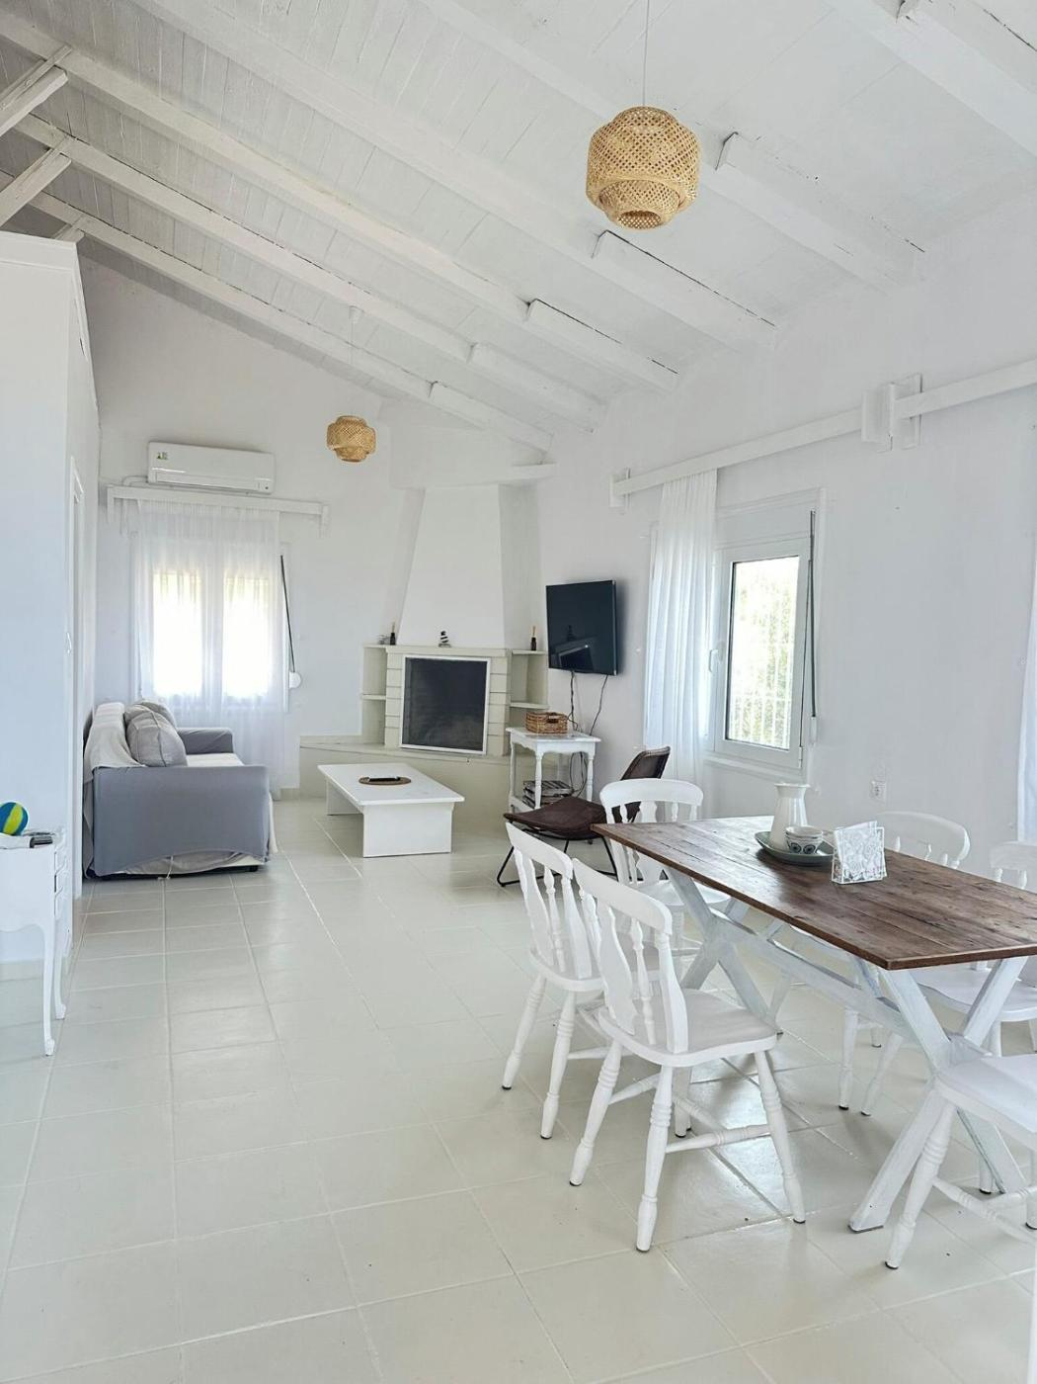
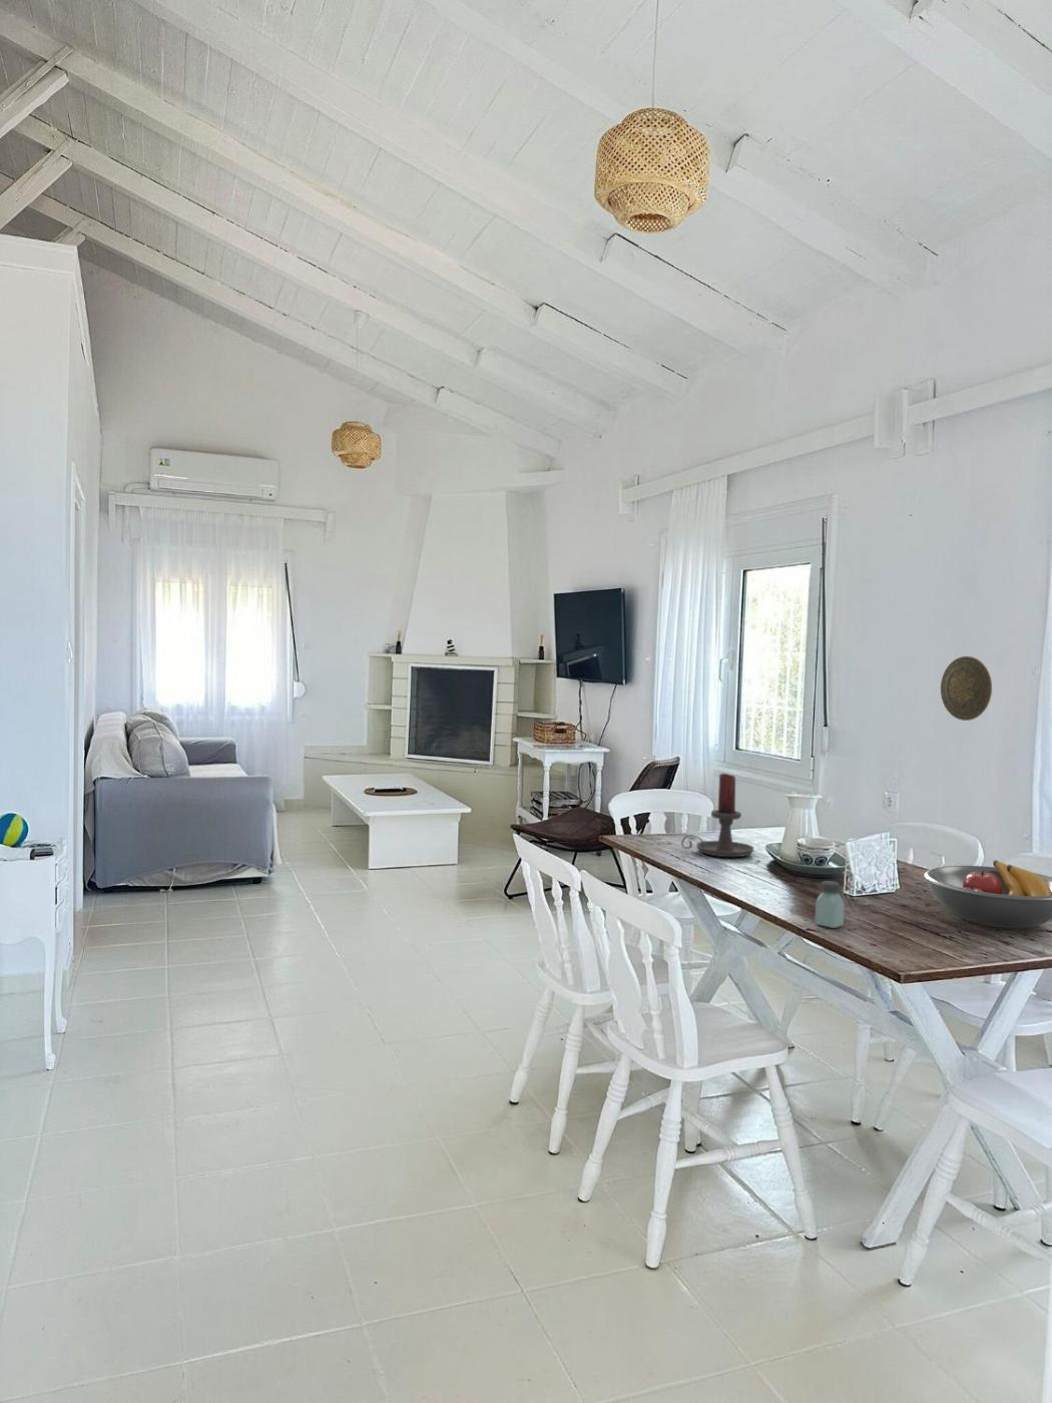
+ fruit bowl (997, 895)
+ decorative plate (962, 687)
+ saltshaker (830, 903)
+ candle holder (717, 813)
